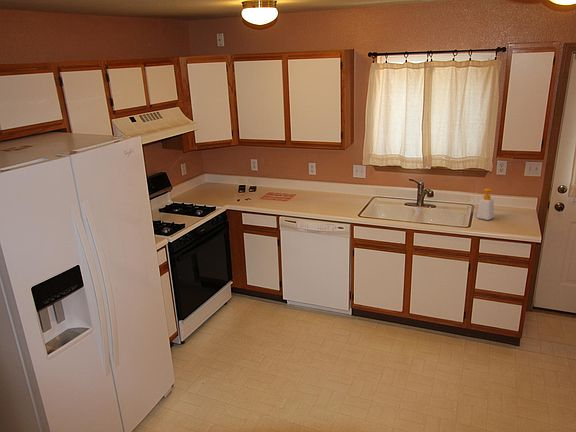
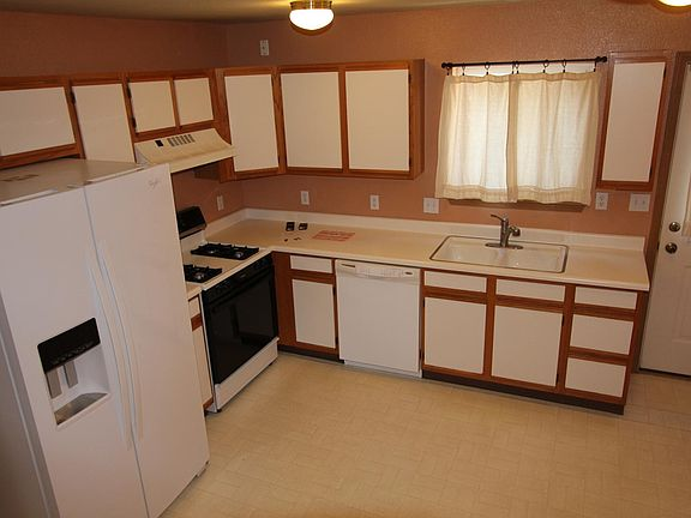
- soap bottle (487, 202)
